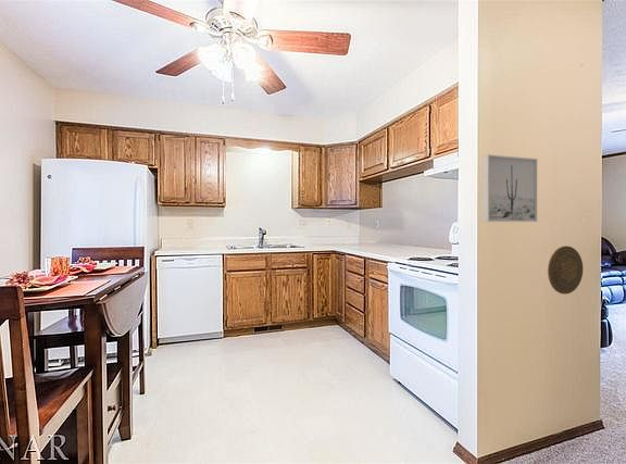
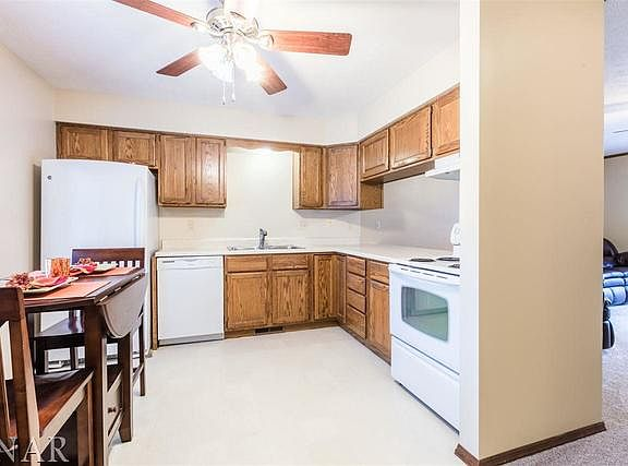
- decorative plate (567, 269)
- wall art (510, 189)
